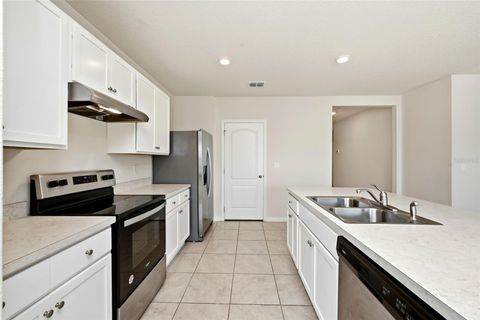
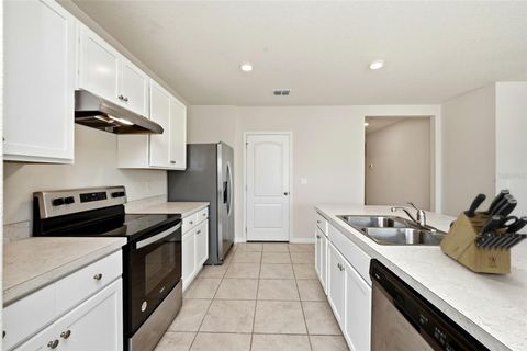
+ knife block (476, 226)
